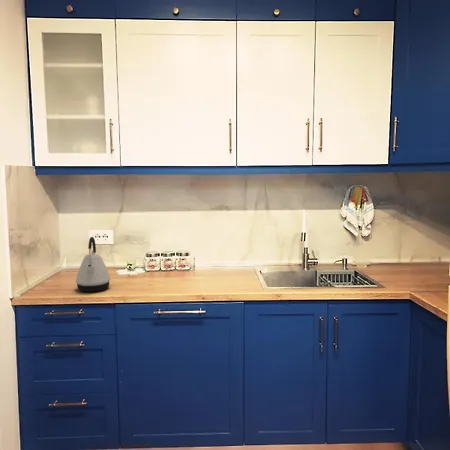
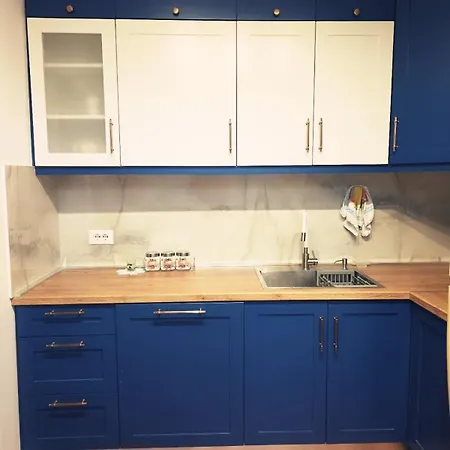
- kettle (92, 263)
